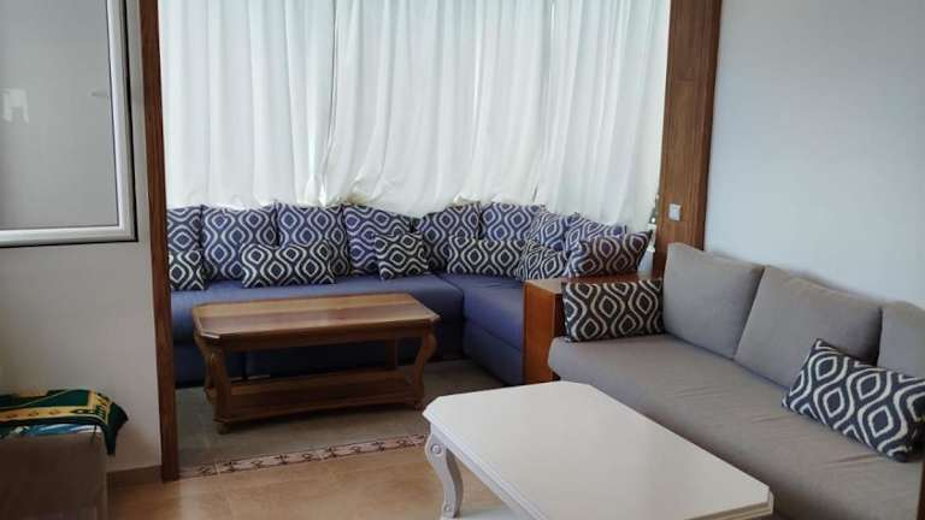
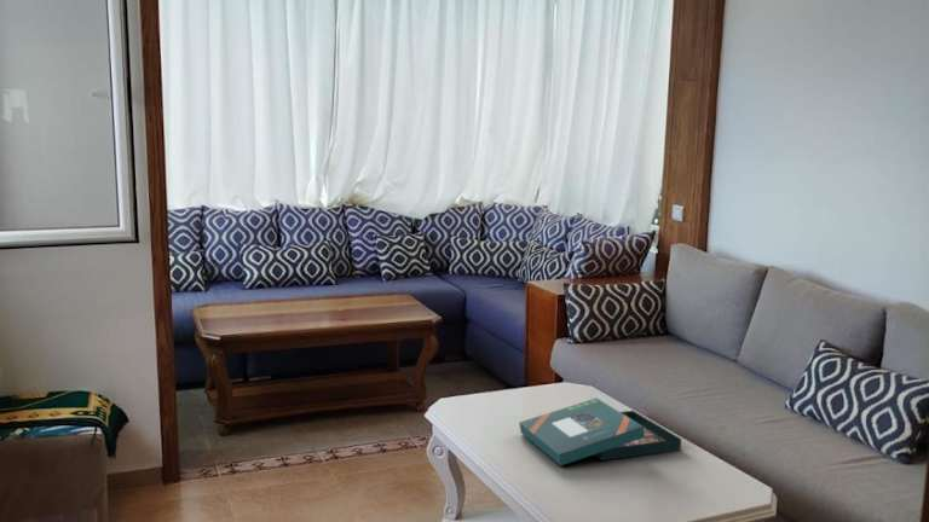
+ board game (599, 427)
